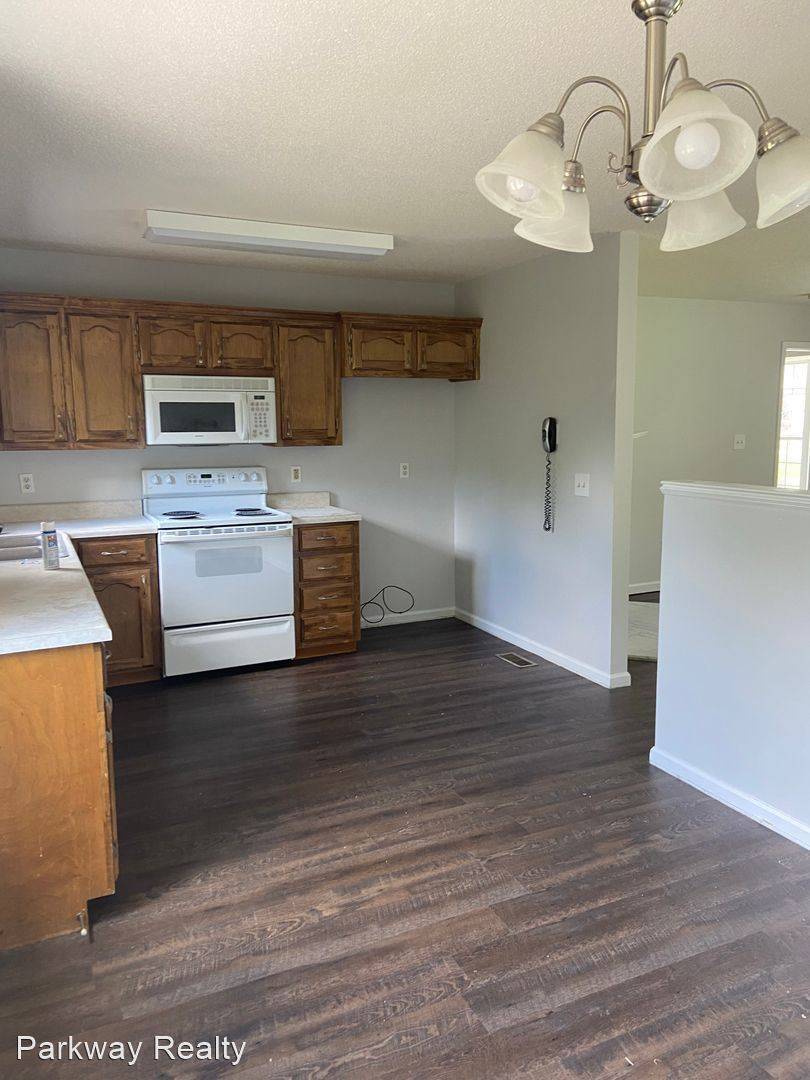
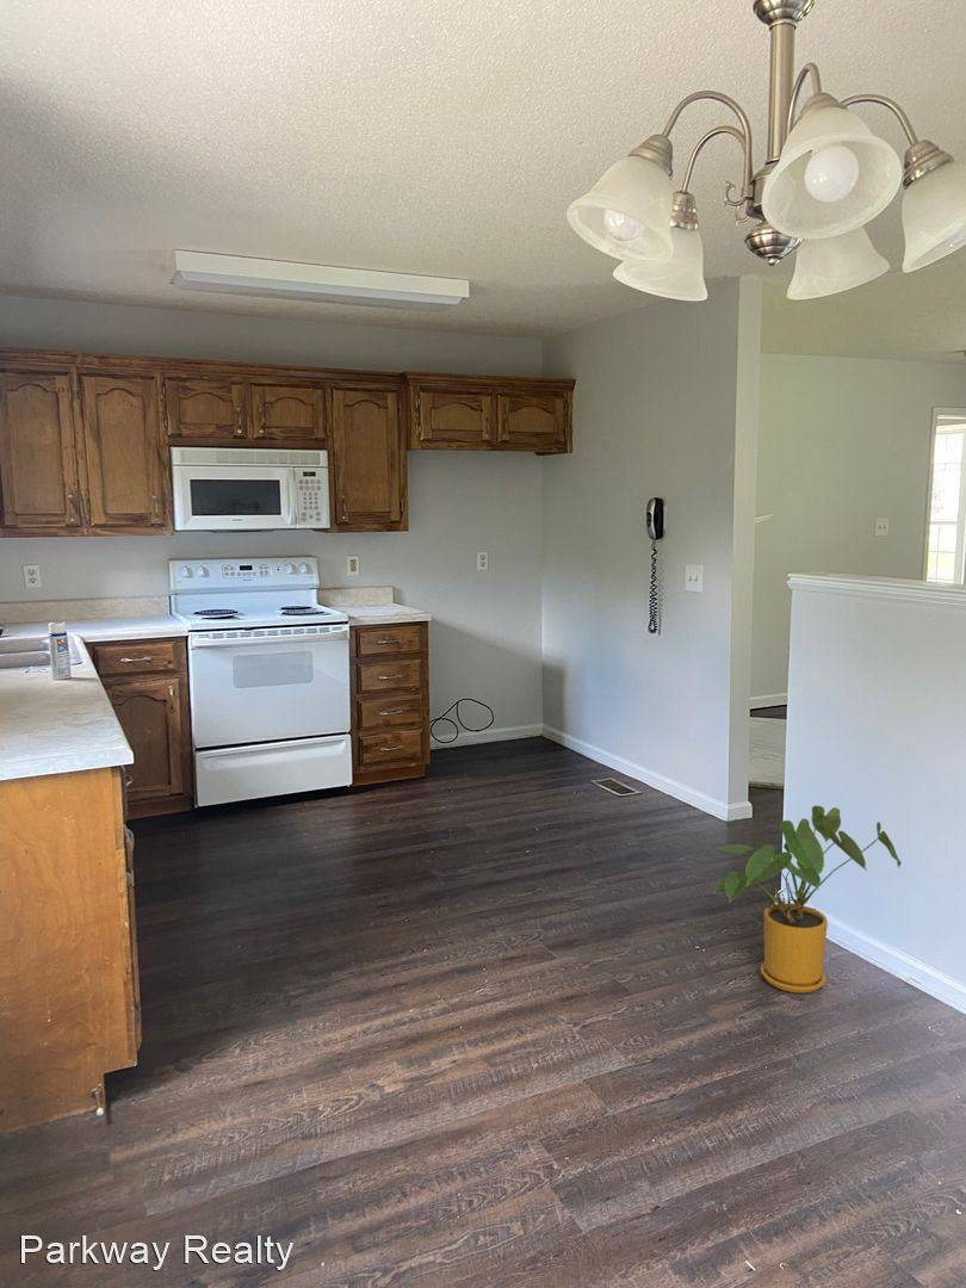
+ house plant (795, 896)
